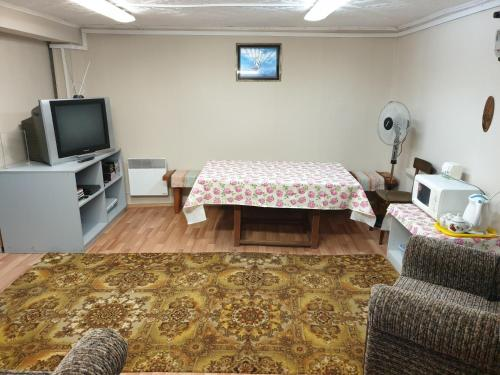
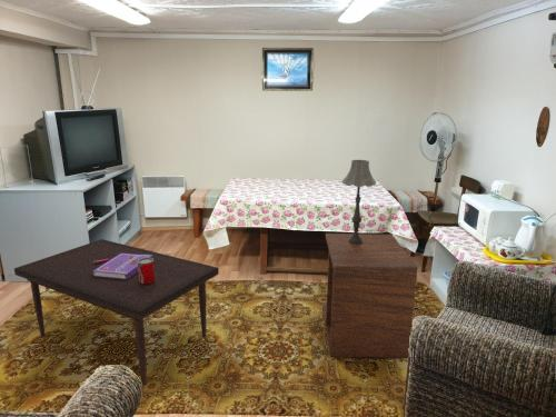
+ side table (363, 290)
+ table lamp (357, 202)
+ coffee table (119, 294)
